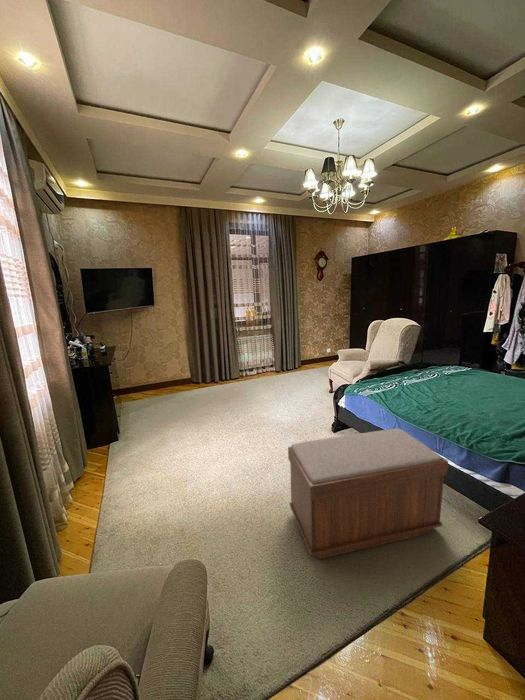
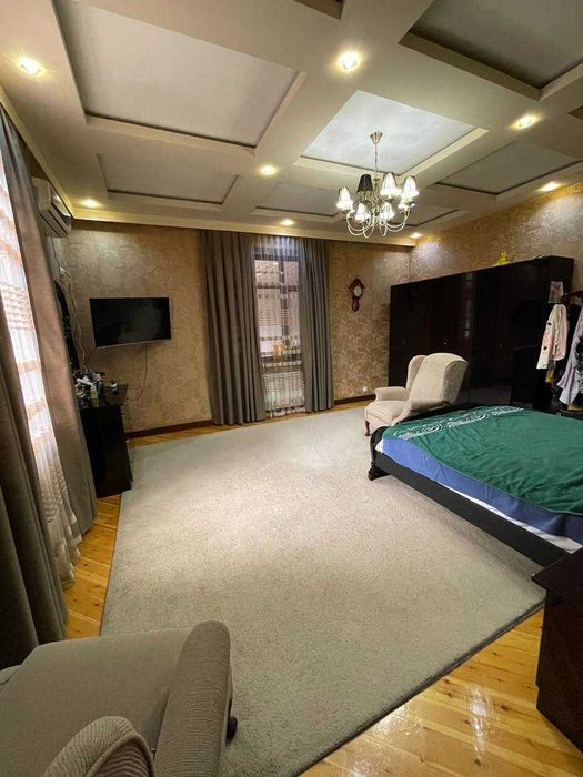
- bench (361, 486)
